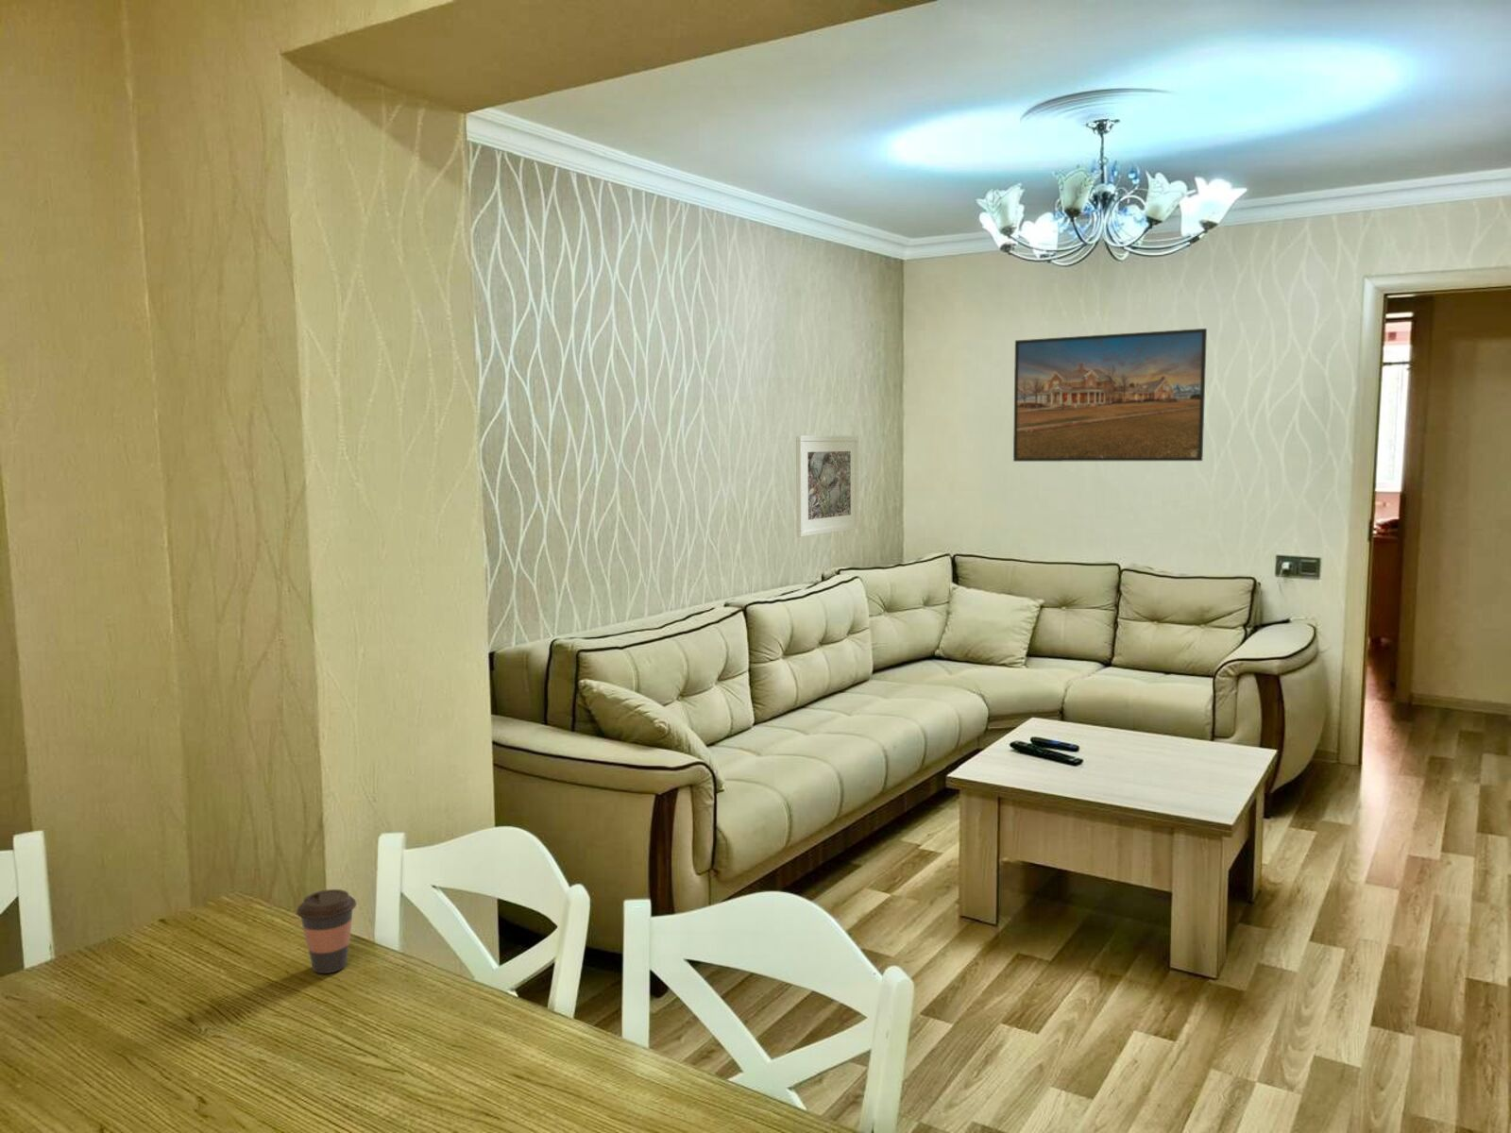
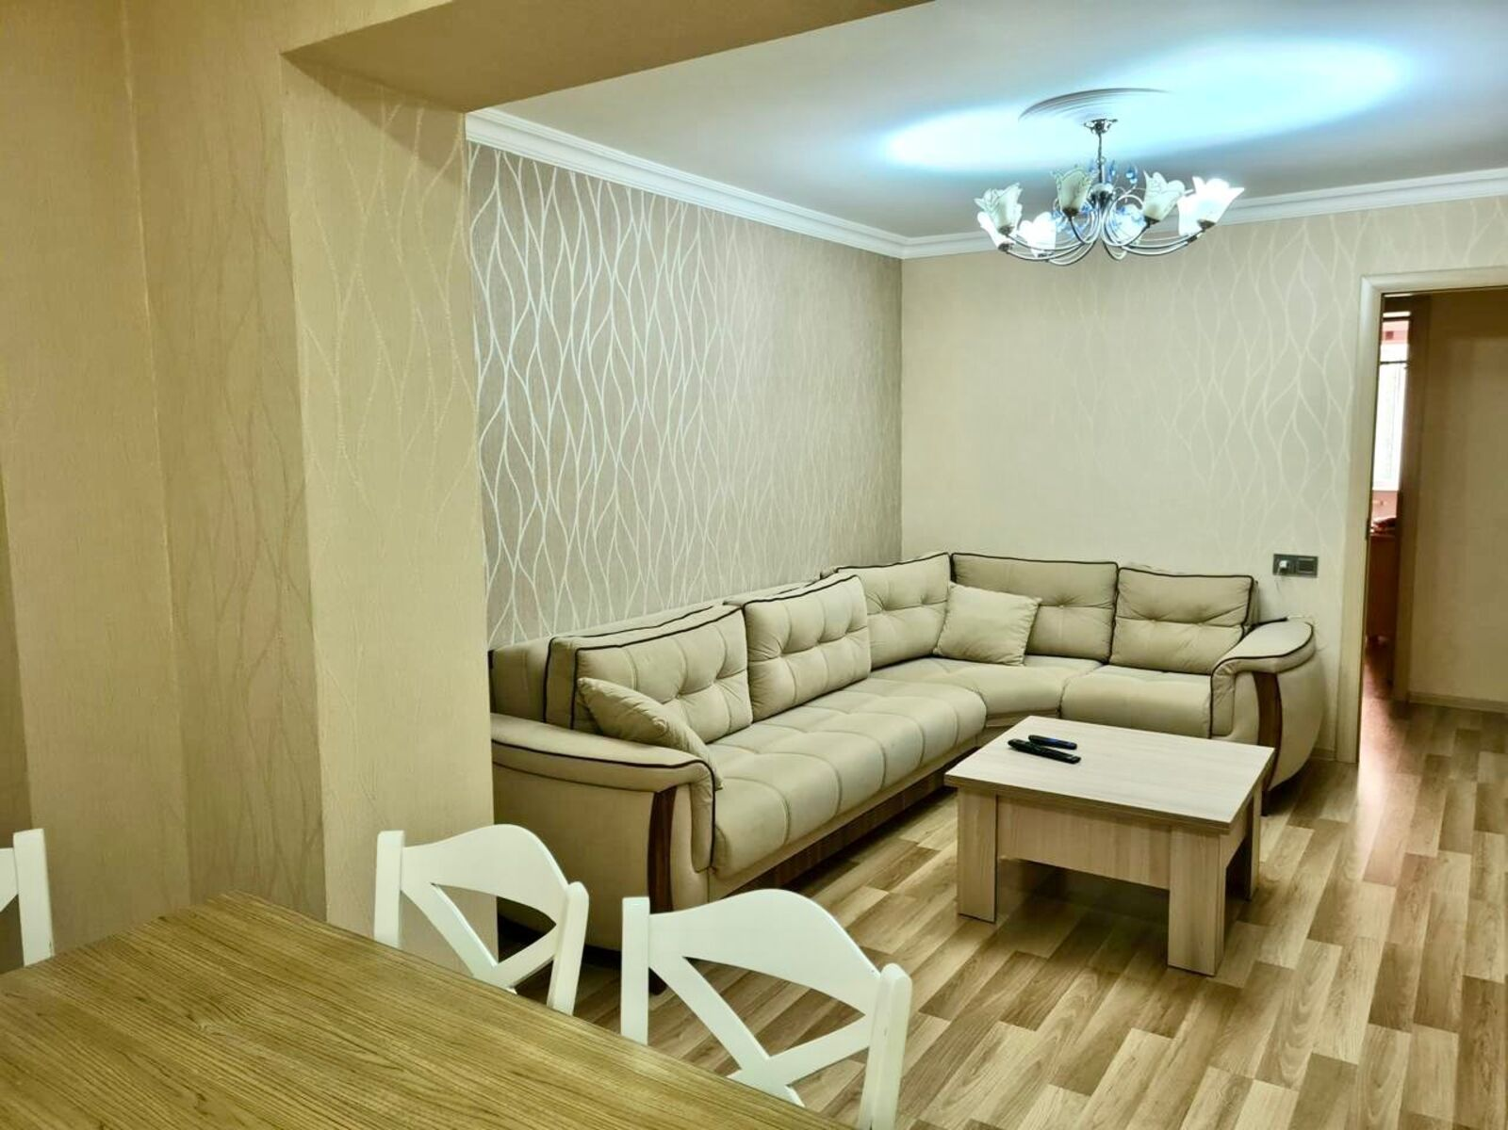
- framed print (828, 484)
- coffee cup (327, 932)
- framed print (1105, 398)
